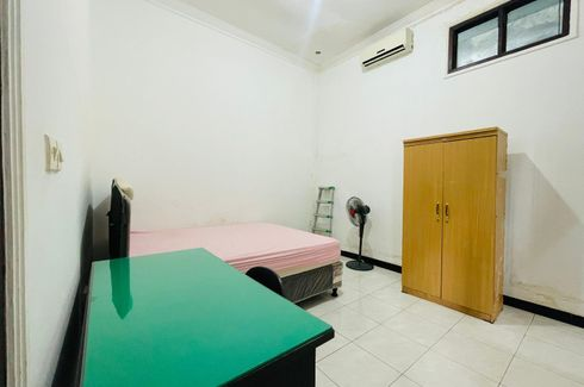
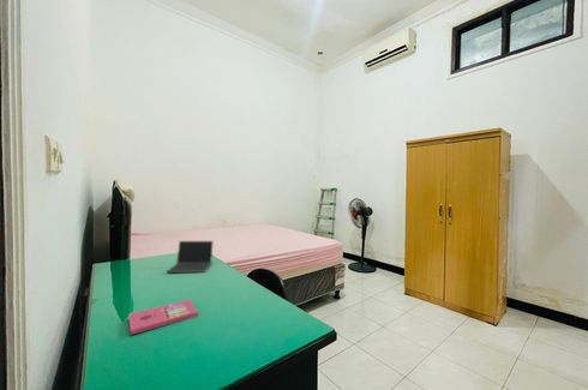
+ notebook (163, 314)
+ laptop computer (191, 256)
